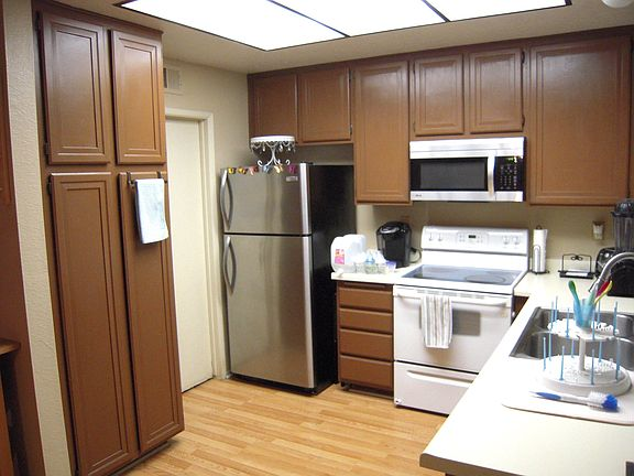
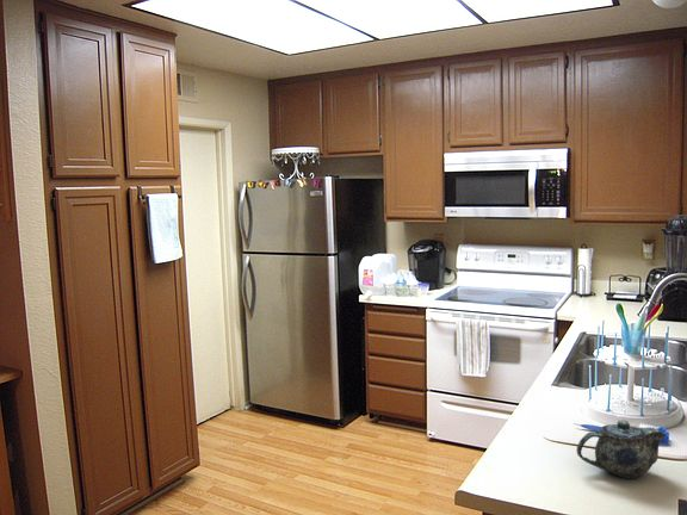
+ chinaware (620, 446)
